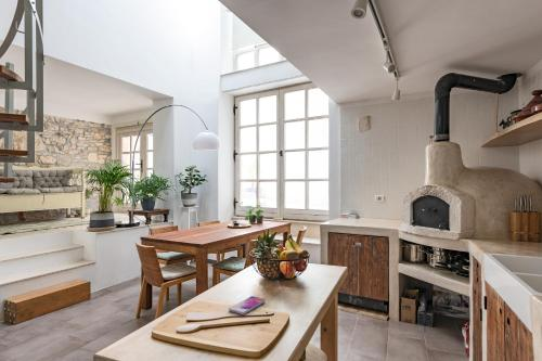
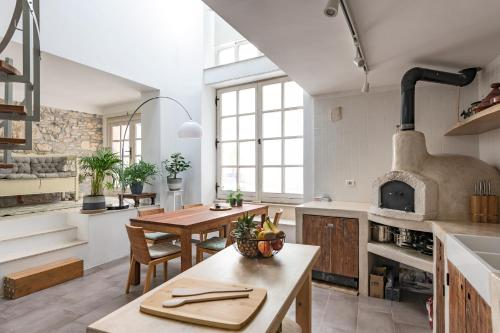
- smartphone (247, 305)
